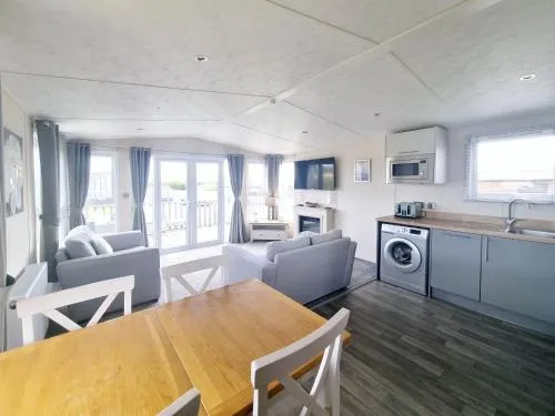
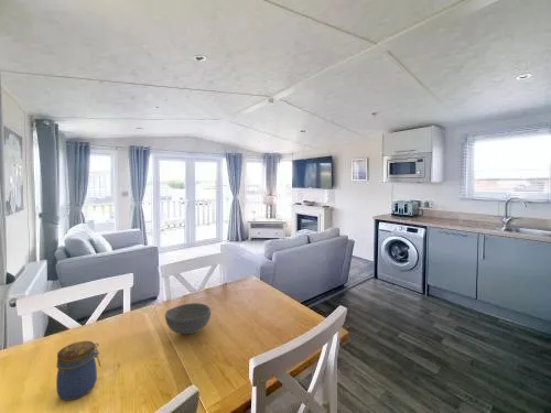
+ bowl (188, 319)
+ jar (78, 367)
